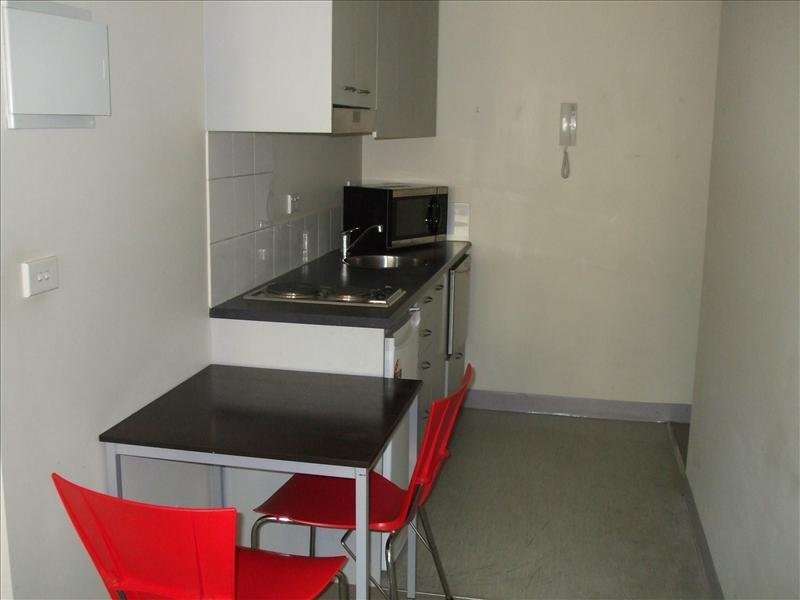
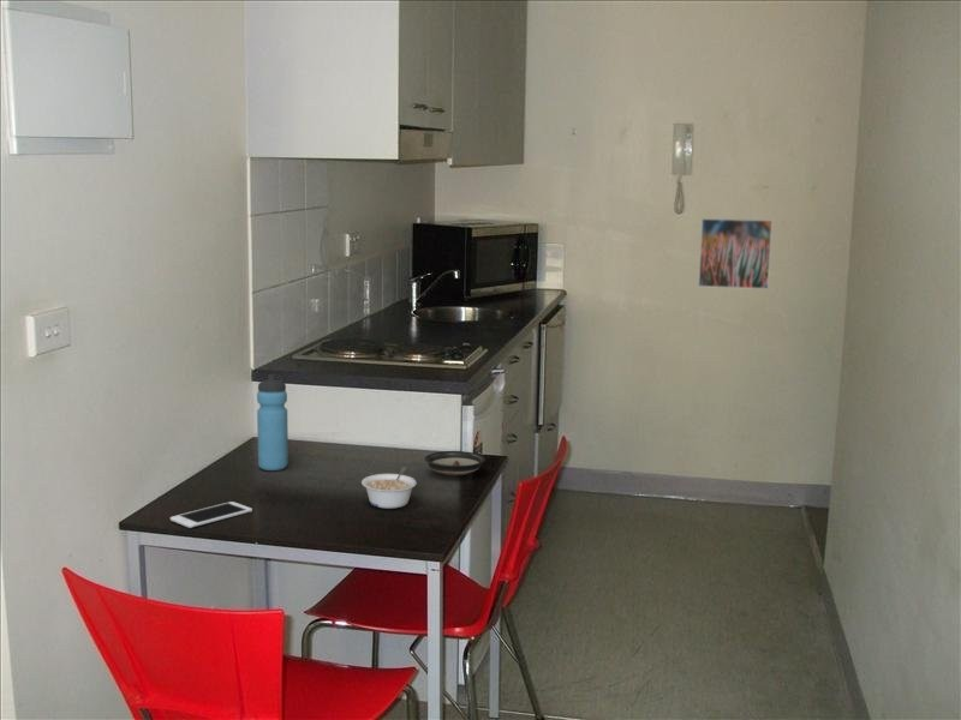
+ cell phone (211, 514)
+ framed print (734, 253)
+ water bottle (271, 421)
+ saucer (454, 464)
+ legume (388, 488)
